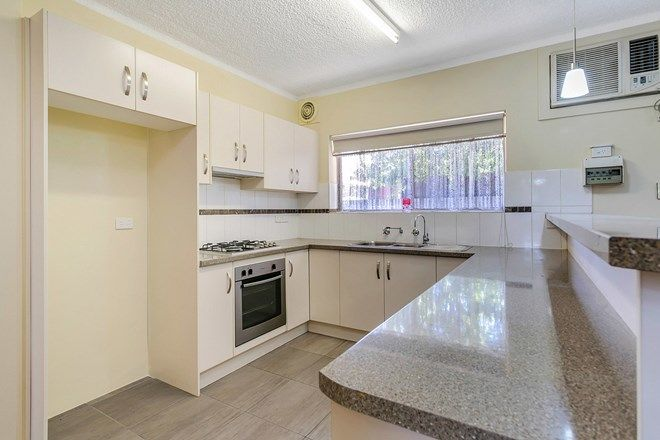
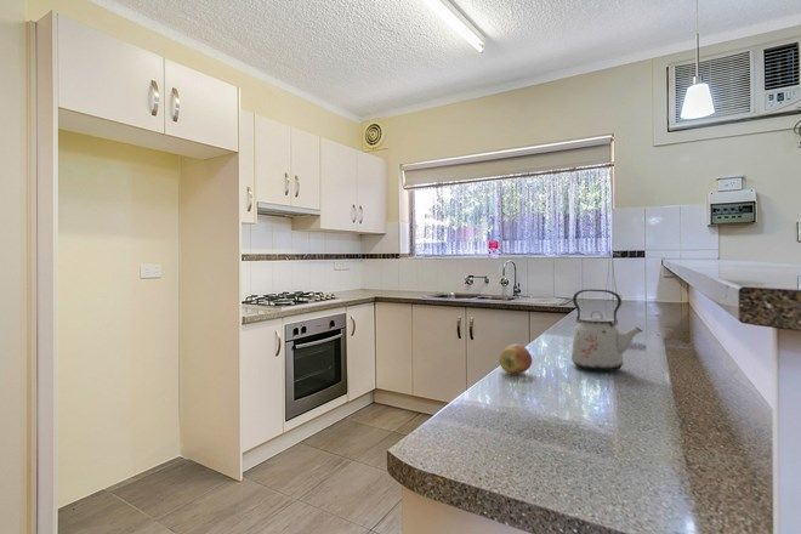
+ kettle (606, 329)
+ apple (516, 358)
